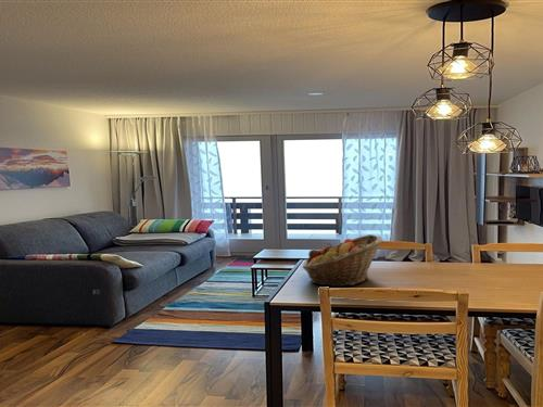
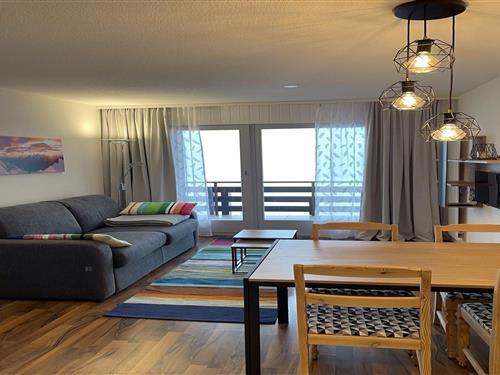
- fruit basket (342, 258)
